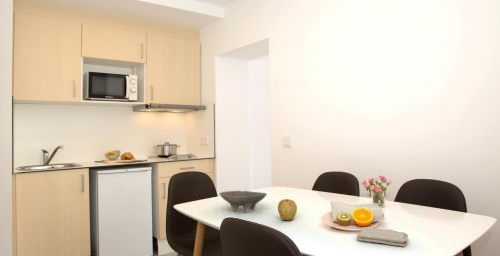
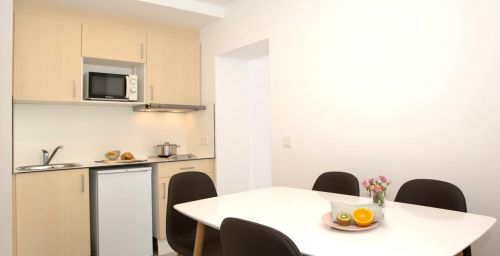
- washcloth (382, 235)
- bowl (243, 201)
- apple (287, 209)
